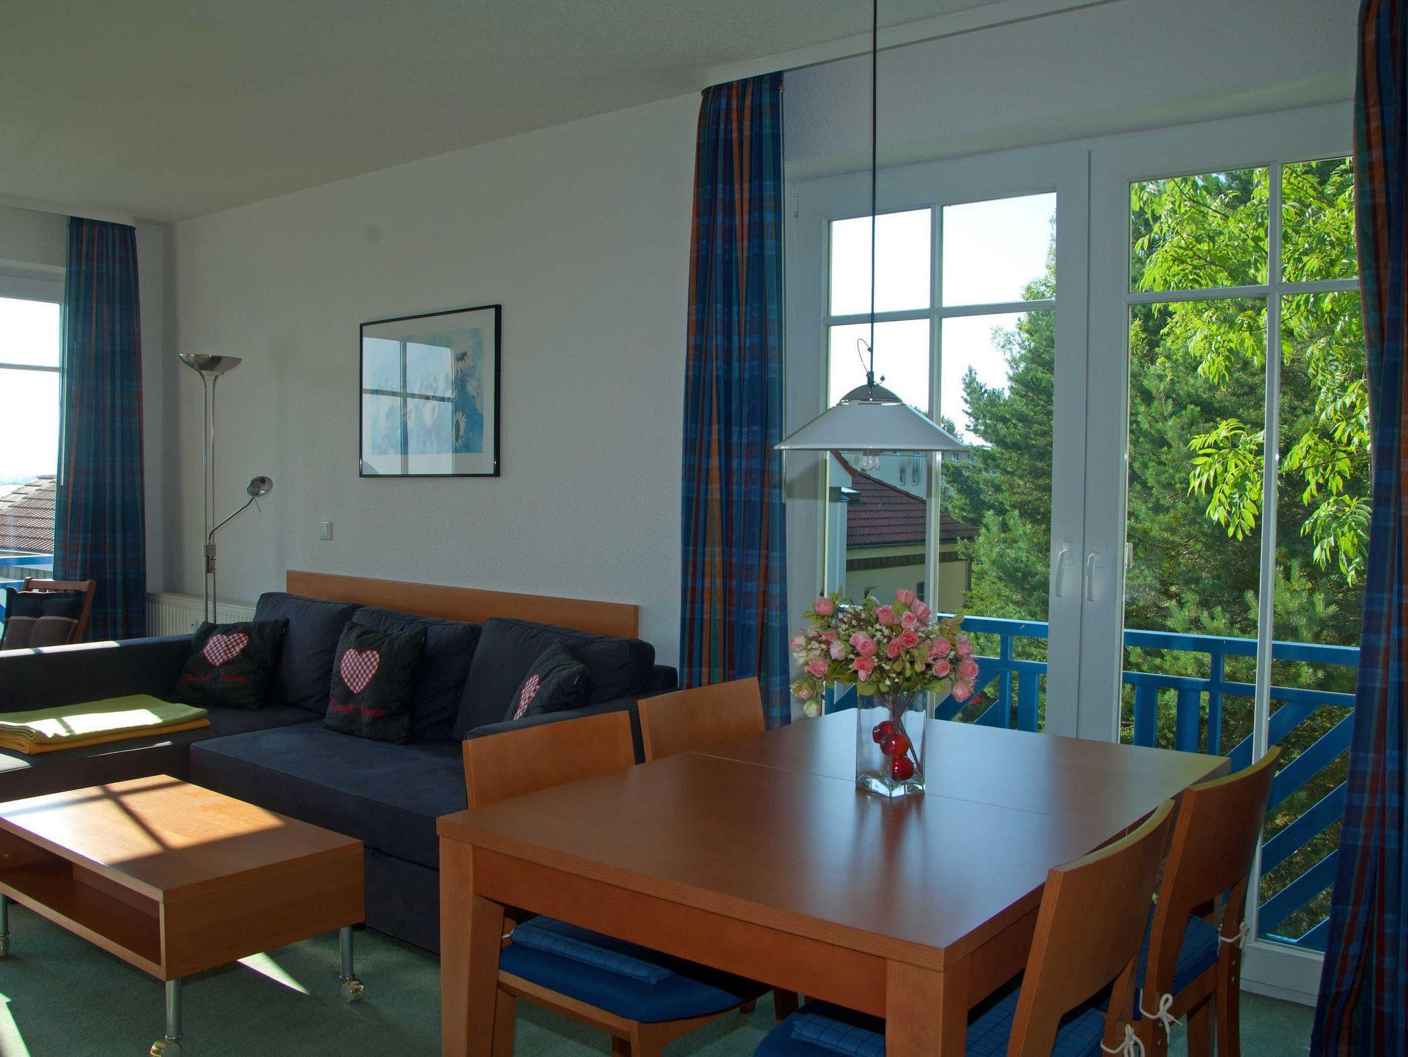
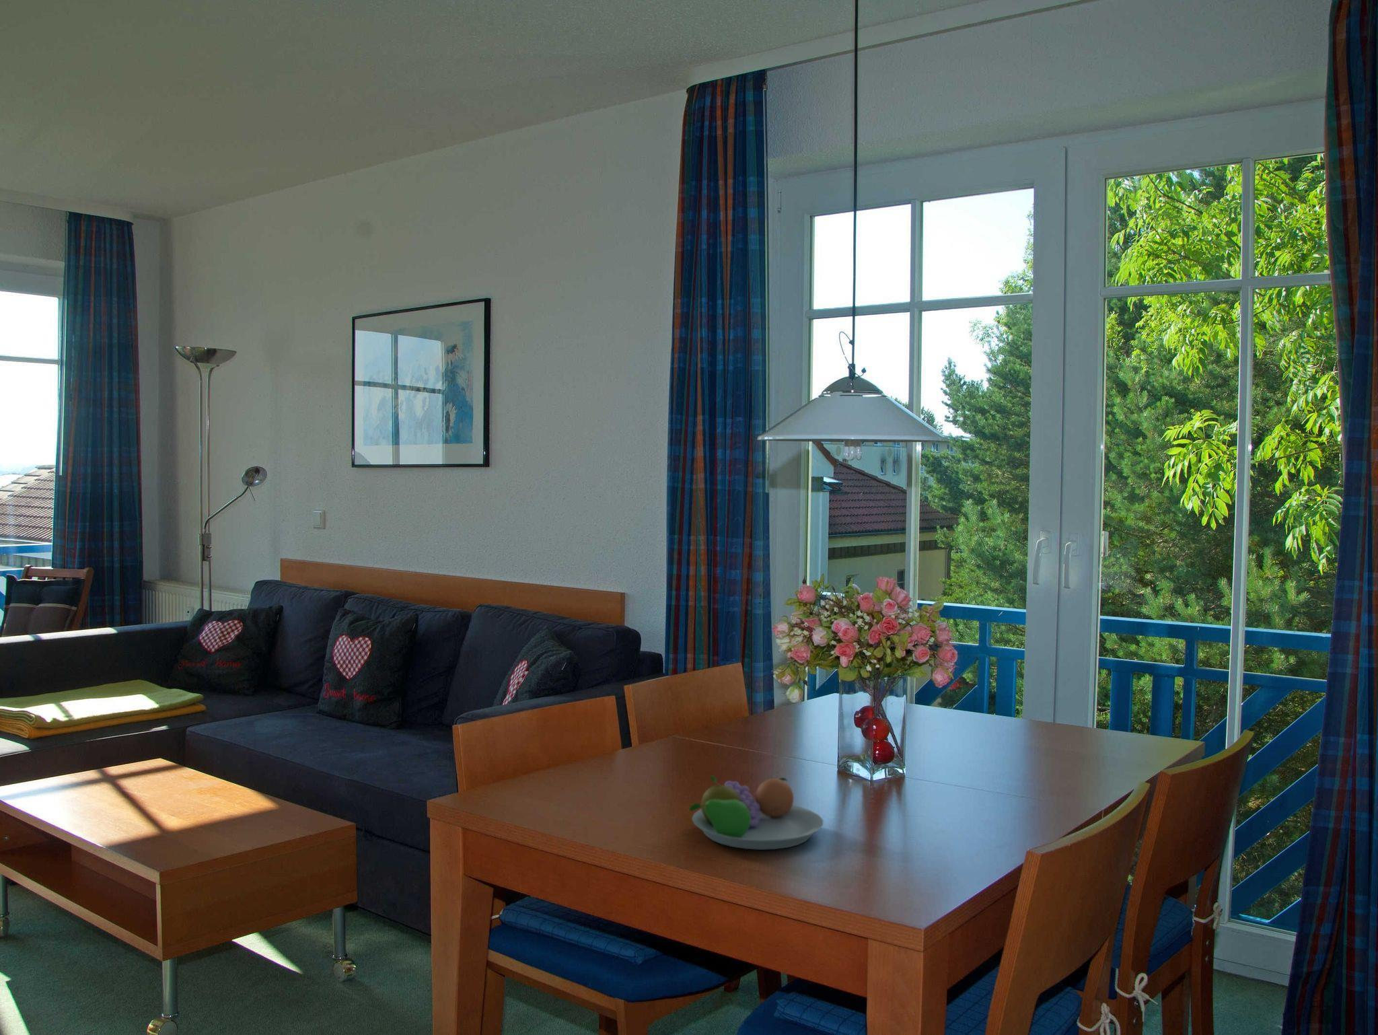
+ fruit bowl (752, 807)
